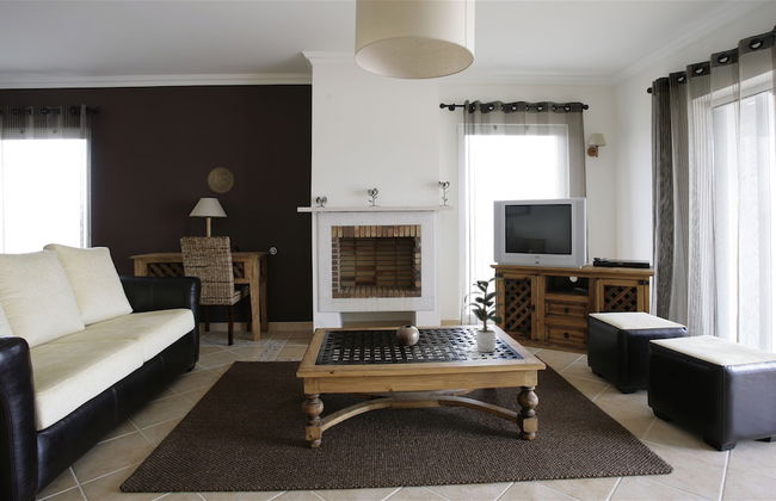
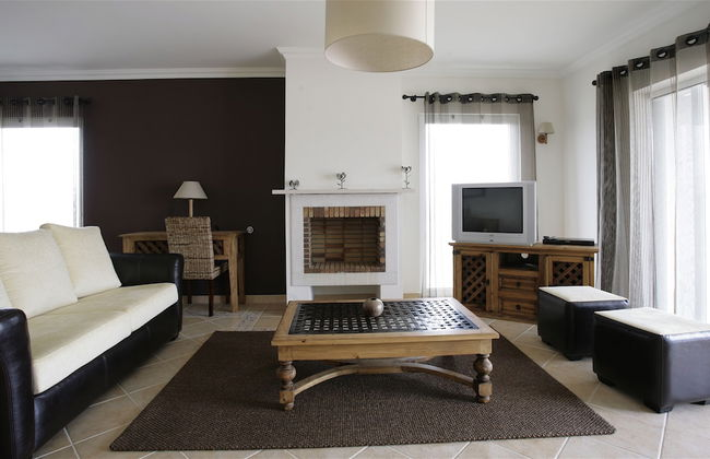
- decorative plate (220, 179)
- potted plant (480, 313)
